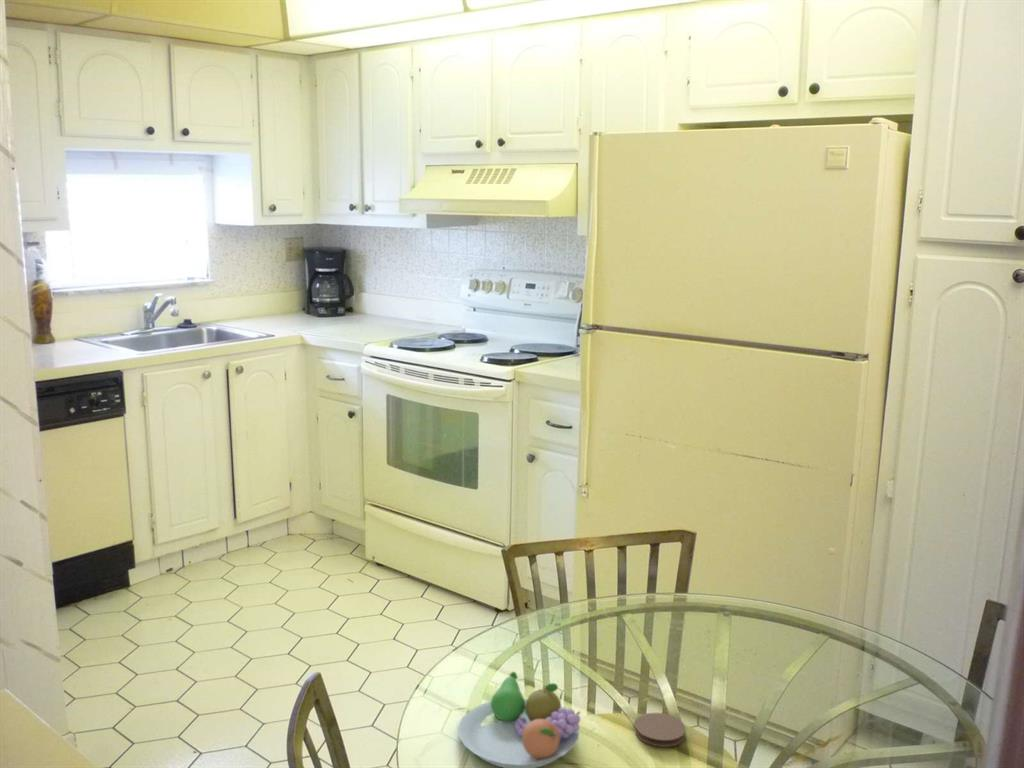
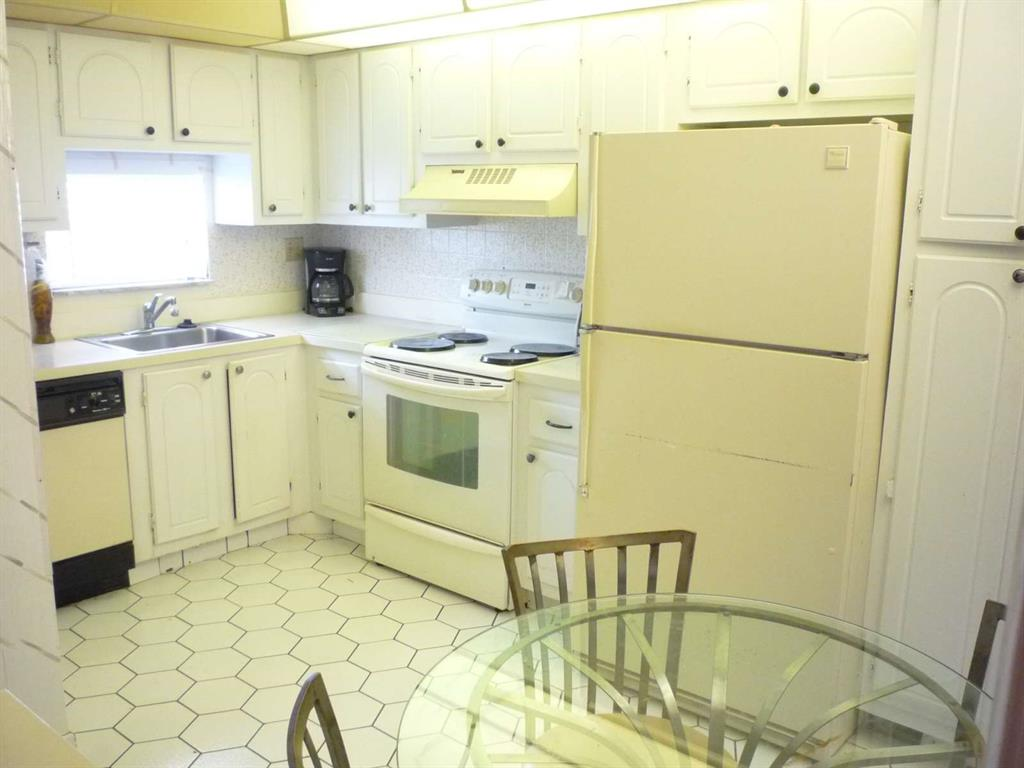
- coaster (659, 729)
- fruit bowl (520, 716)
